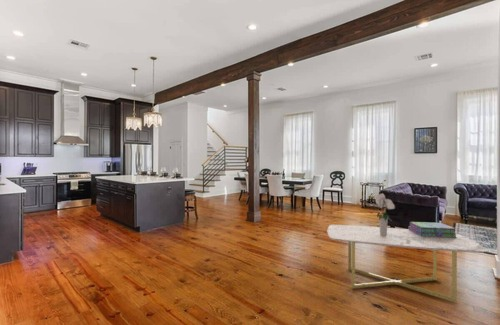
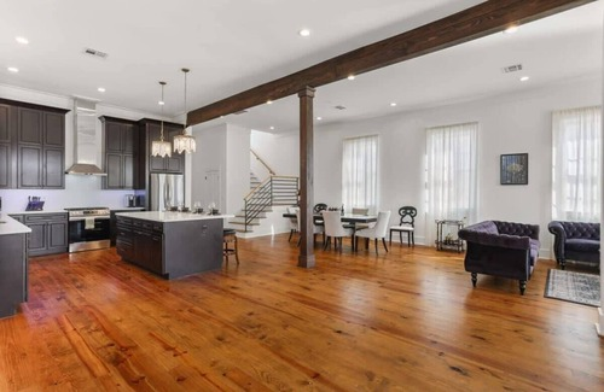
- coffee table (395, 246)
- stack of books (431, 228)
- bouquet (385, 214)
